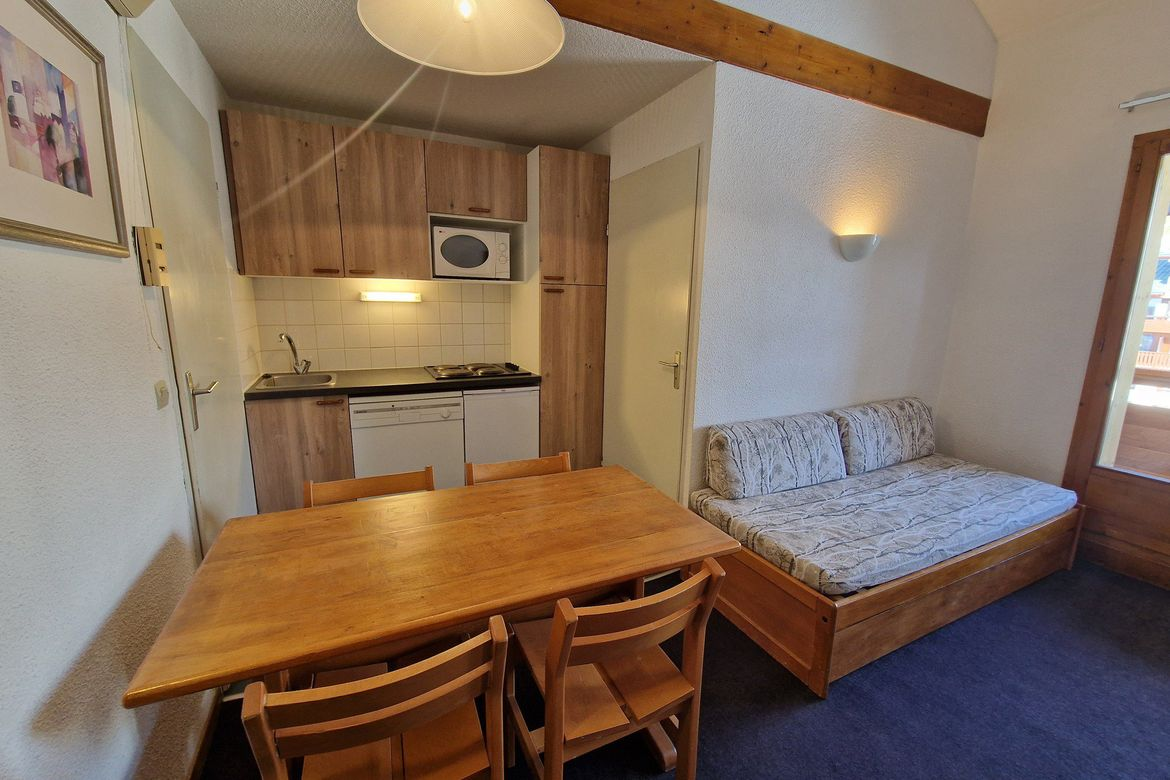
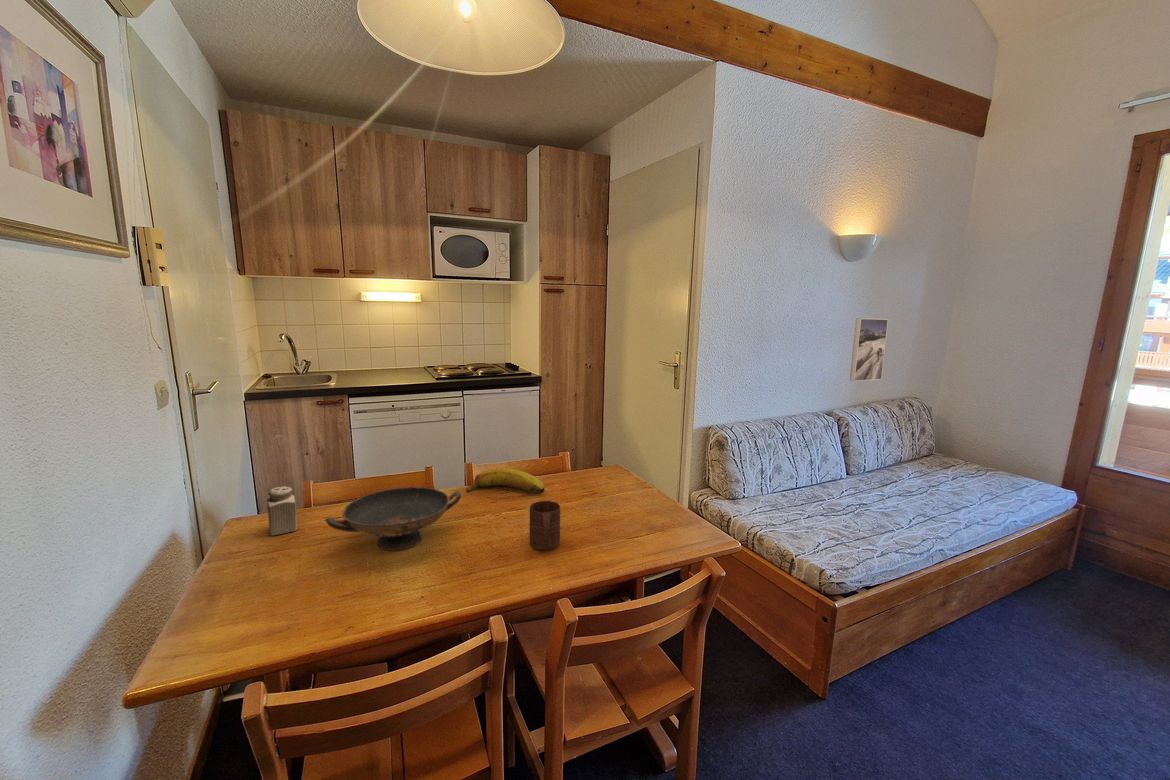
+ decorative bowl (398, 522)
+ cup (546, 527)
+ salt shaker (281, 509)
+ fruit (504, 482)
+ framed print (869, 349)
